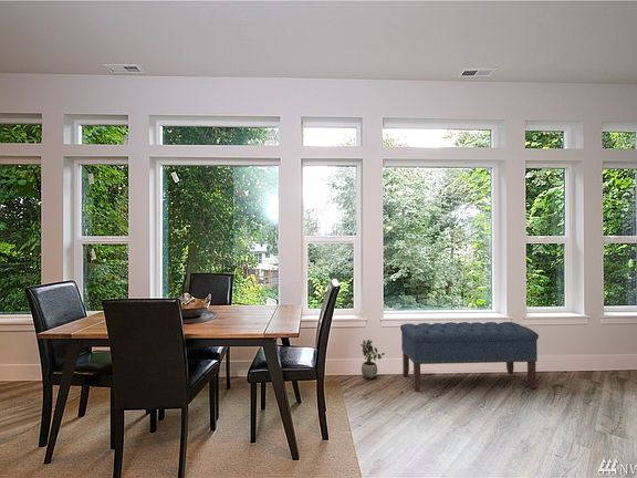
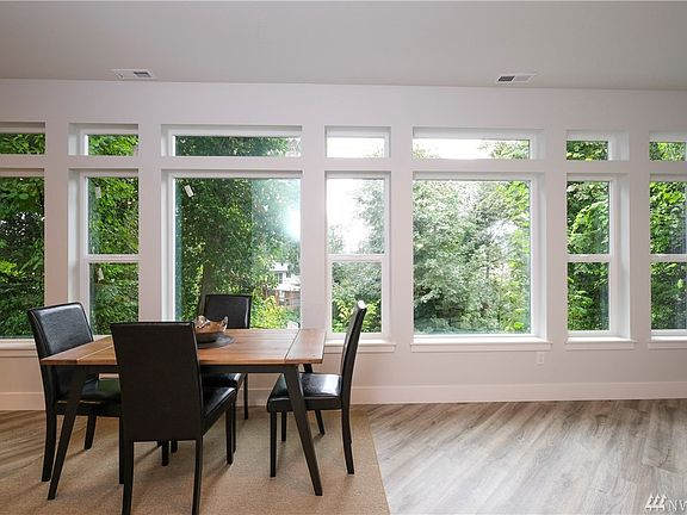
- bench (466, 353)
- potted plant (370, 358)
